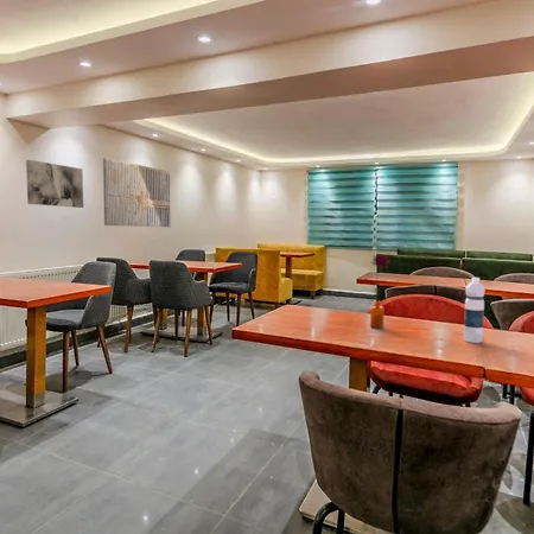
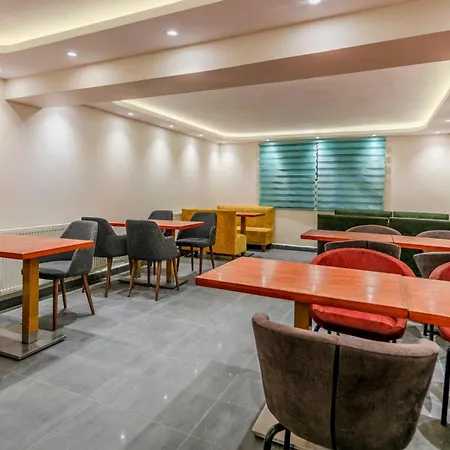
- flower (375, 291)
- wall art (56, 185)
- wall art (139, 196)
- water bottle (473, 309)
